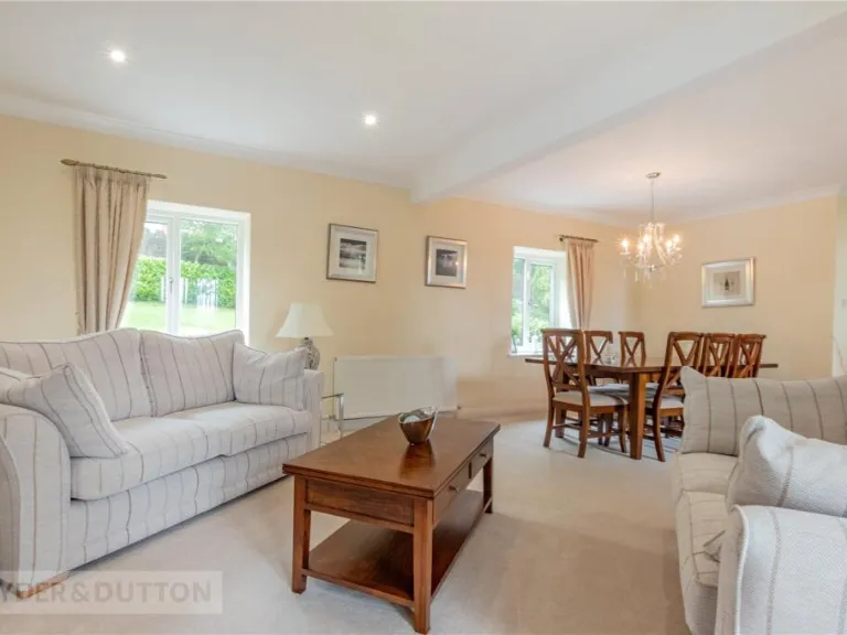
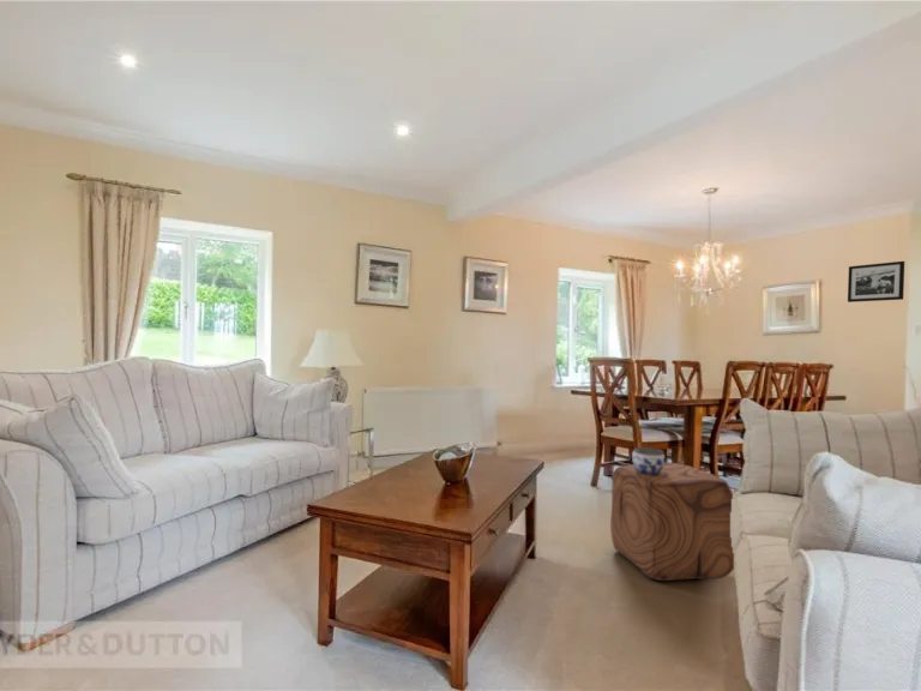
+ picture frame (874, 282)
+ jar (648, 459)
+ ottoman (669, 516)
